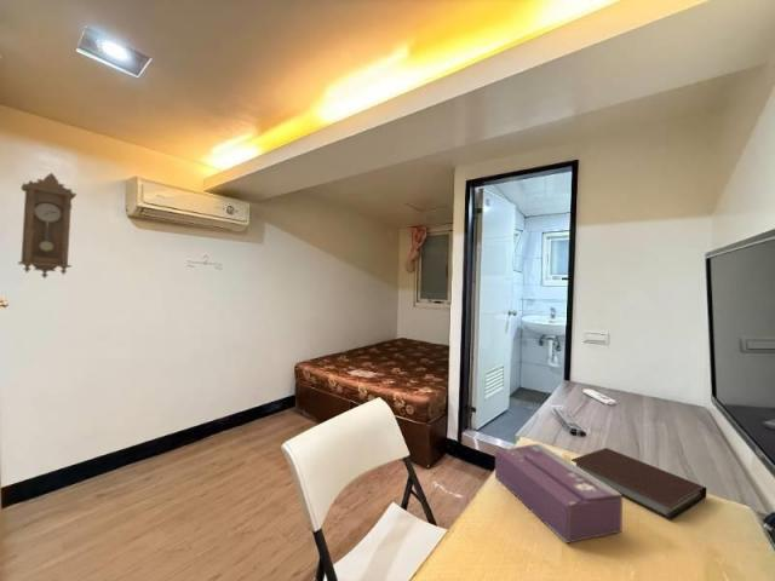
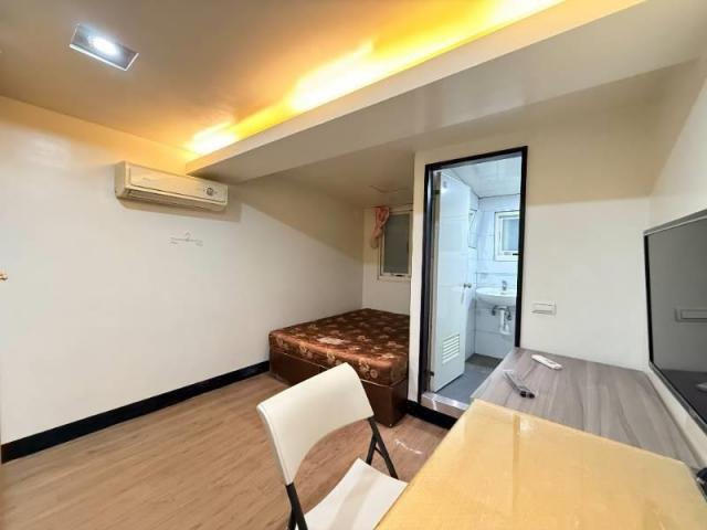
- pendulum clock (47, 226)
- tissue box (550, 484)
- notebook (633, 477)
